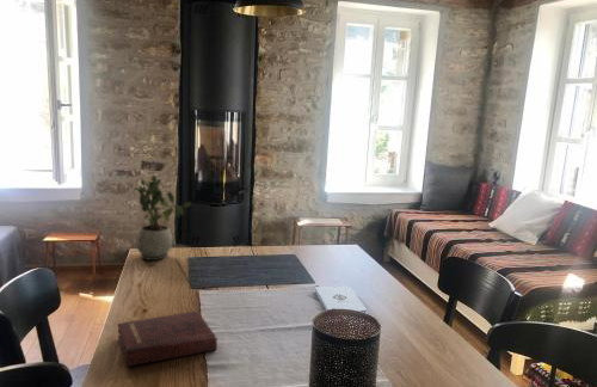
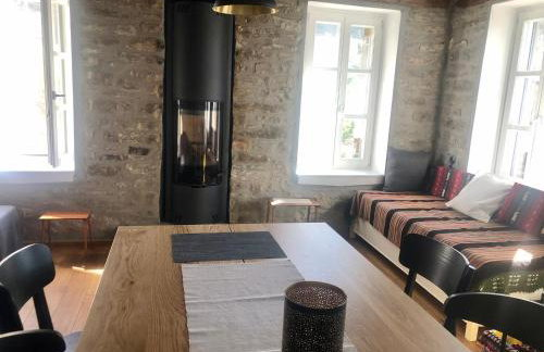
- potted plant (160, 216)
- notepad (339, 300)
- hardback book (166, 336)
